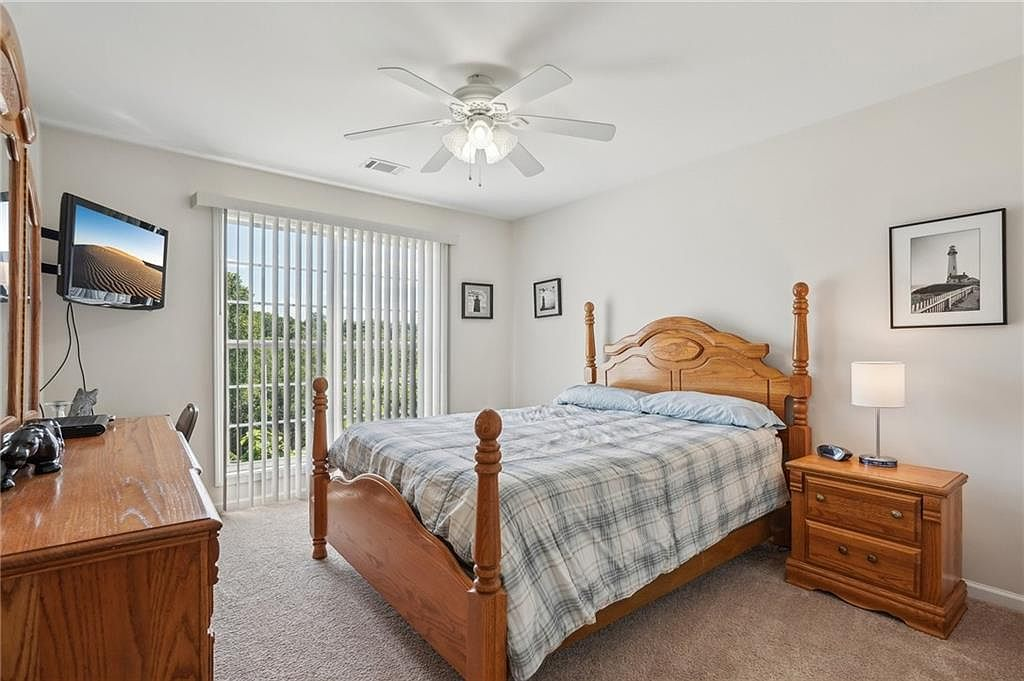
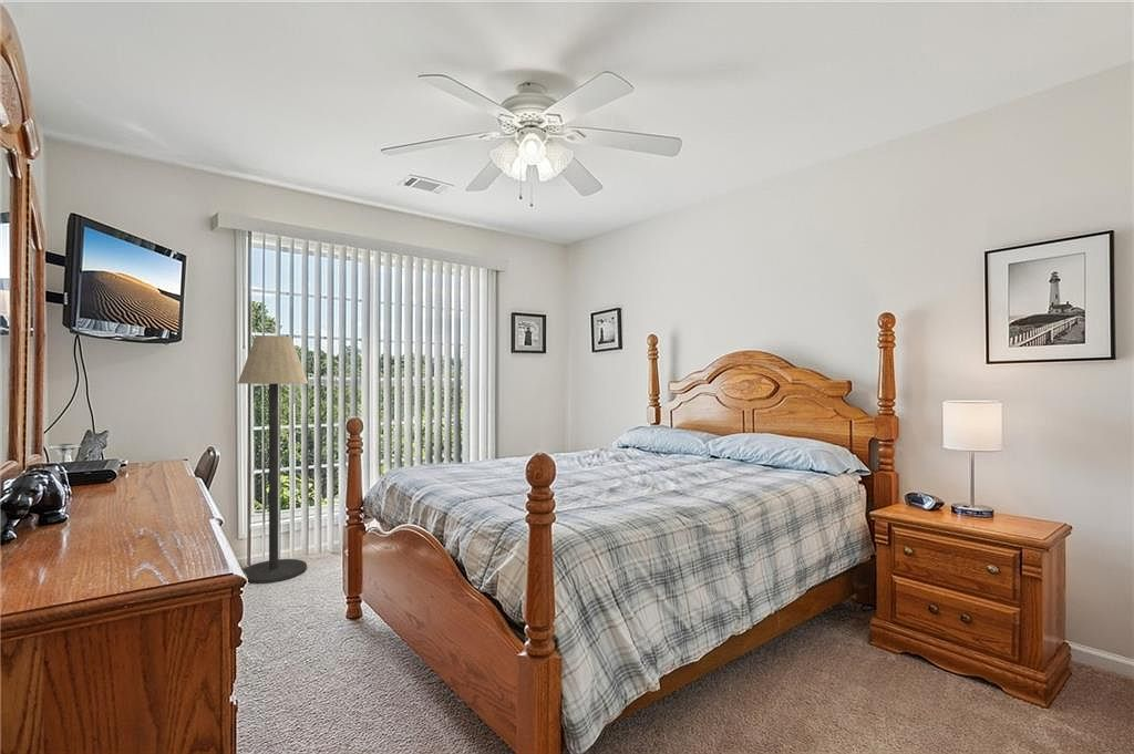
+ floor lamp (274, 454)
